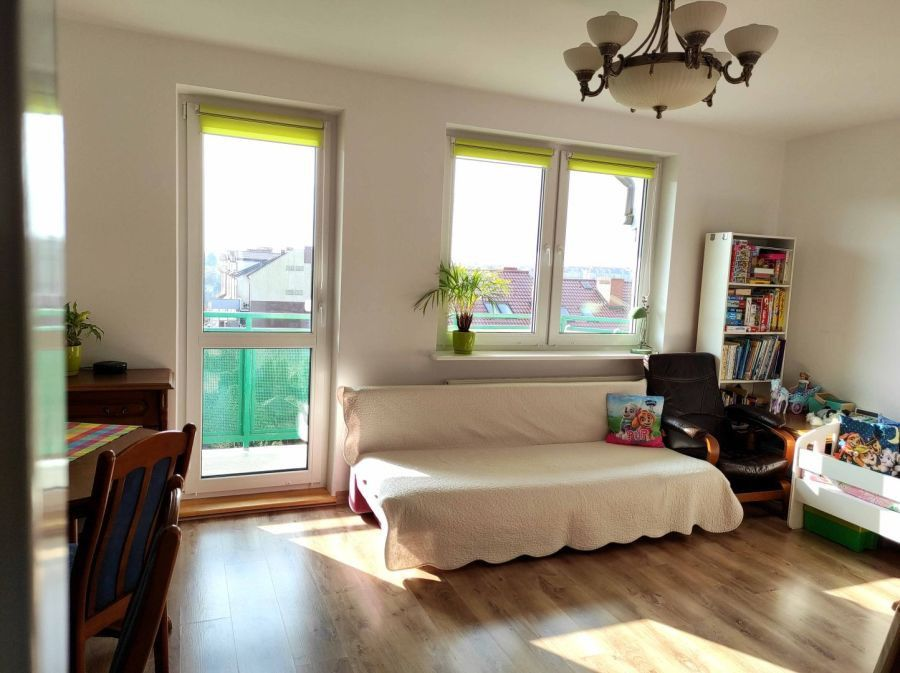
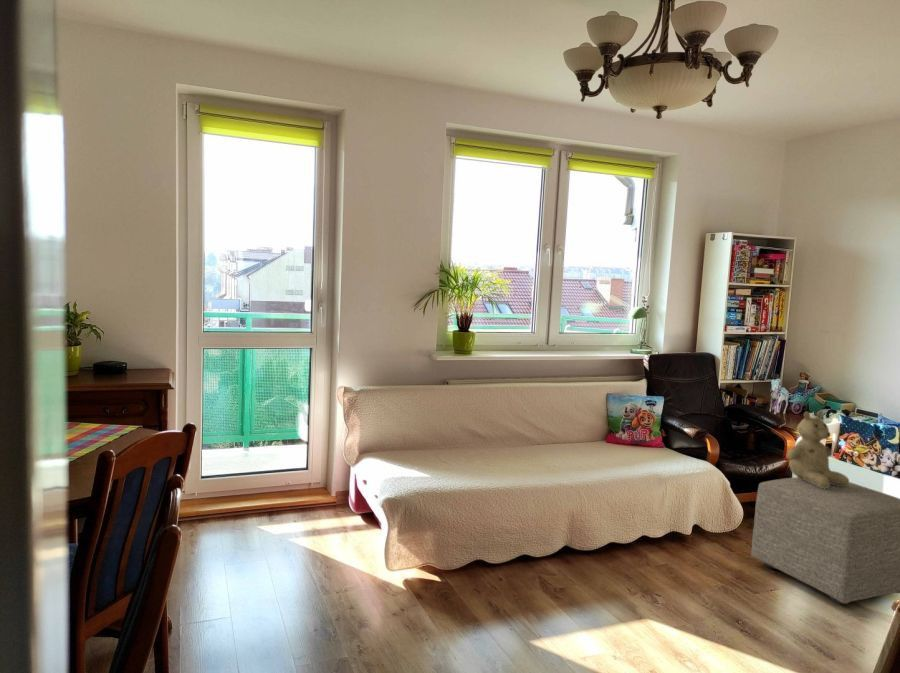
+ ottoman (834, 534)
+ teddy bear (819, 447)
